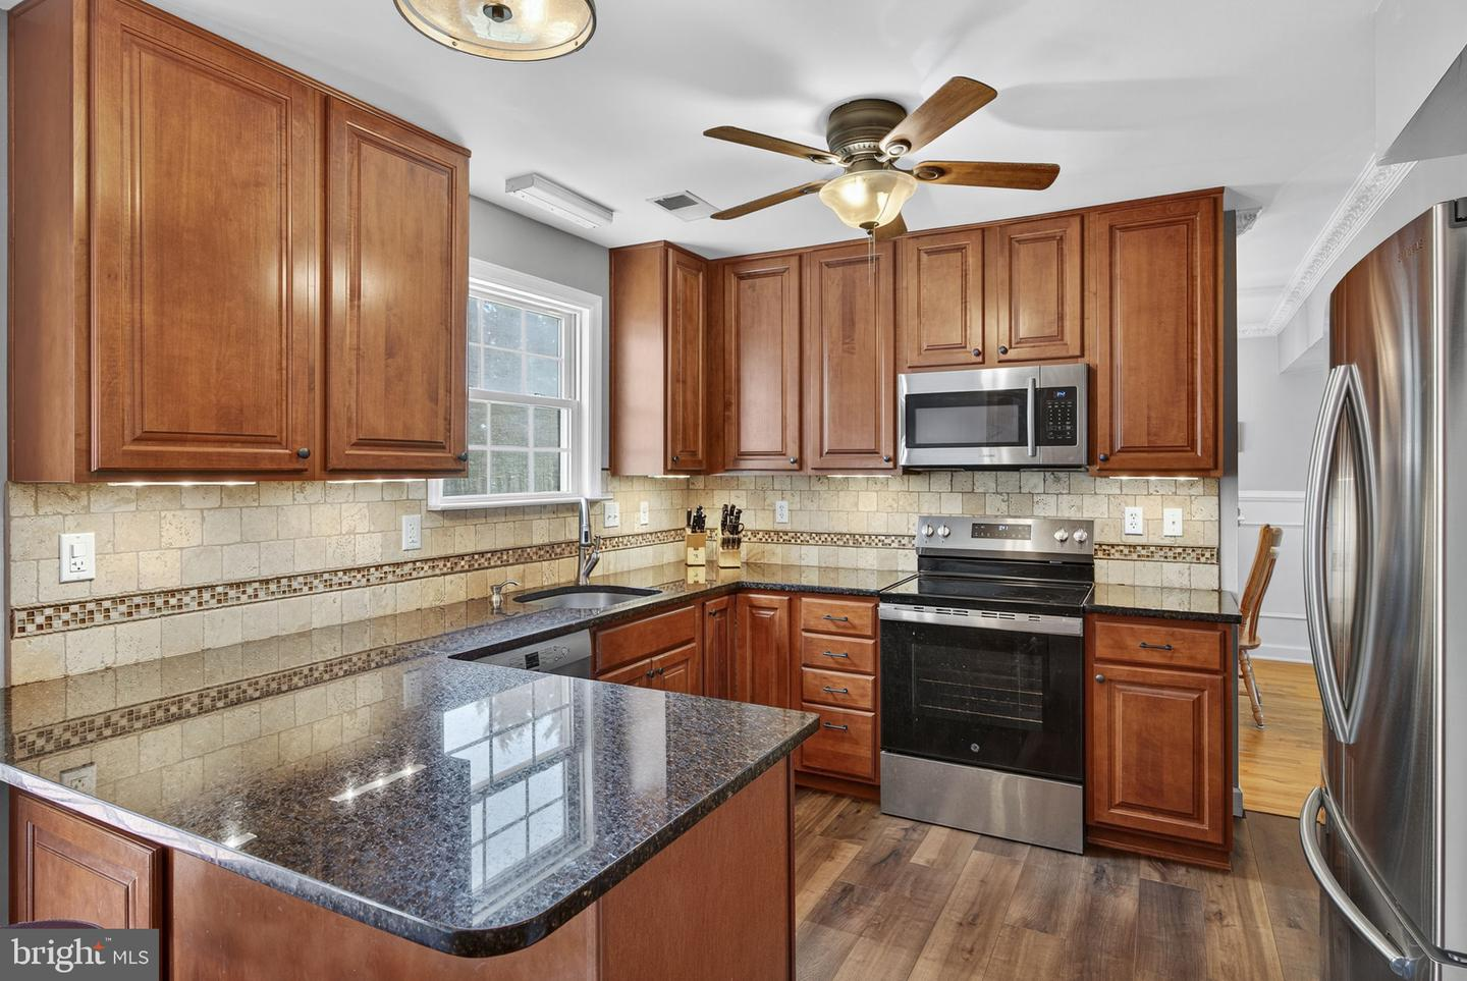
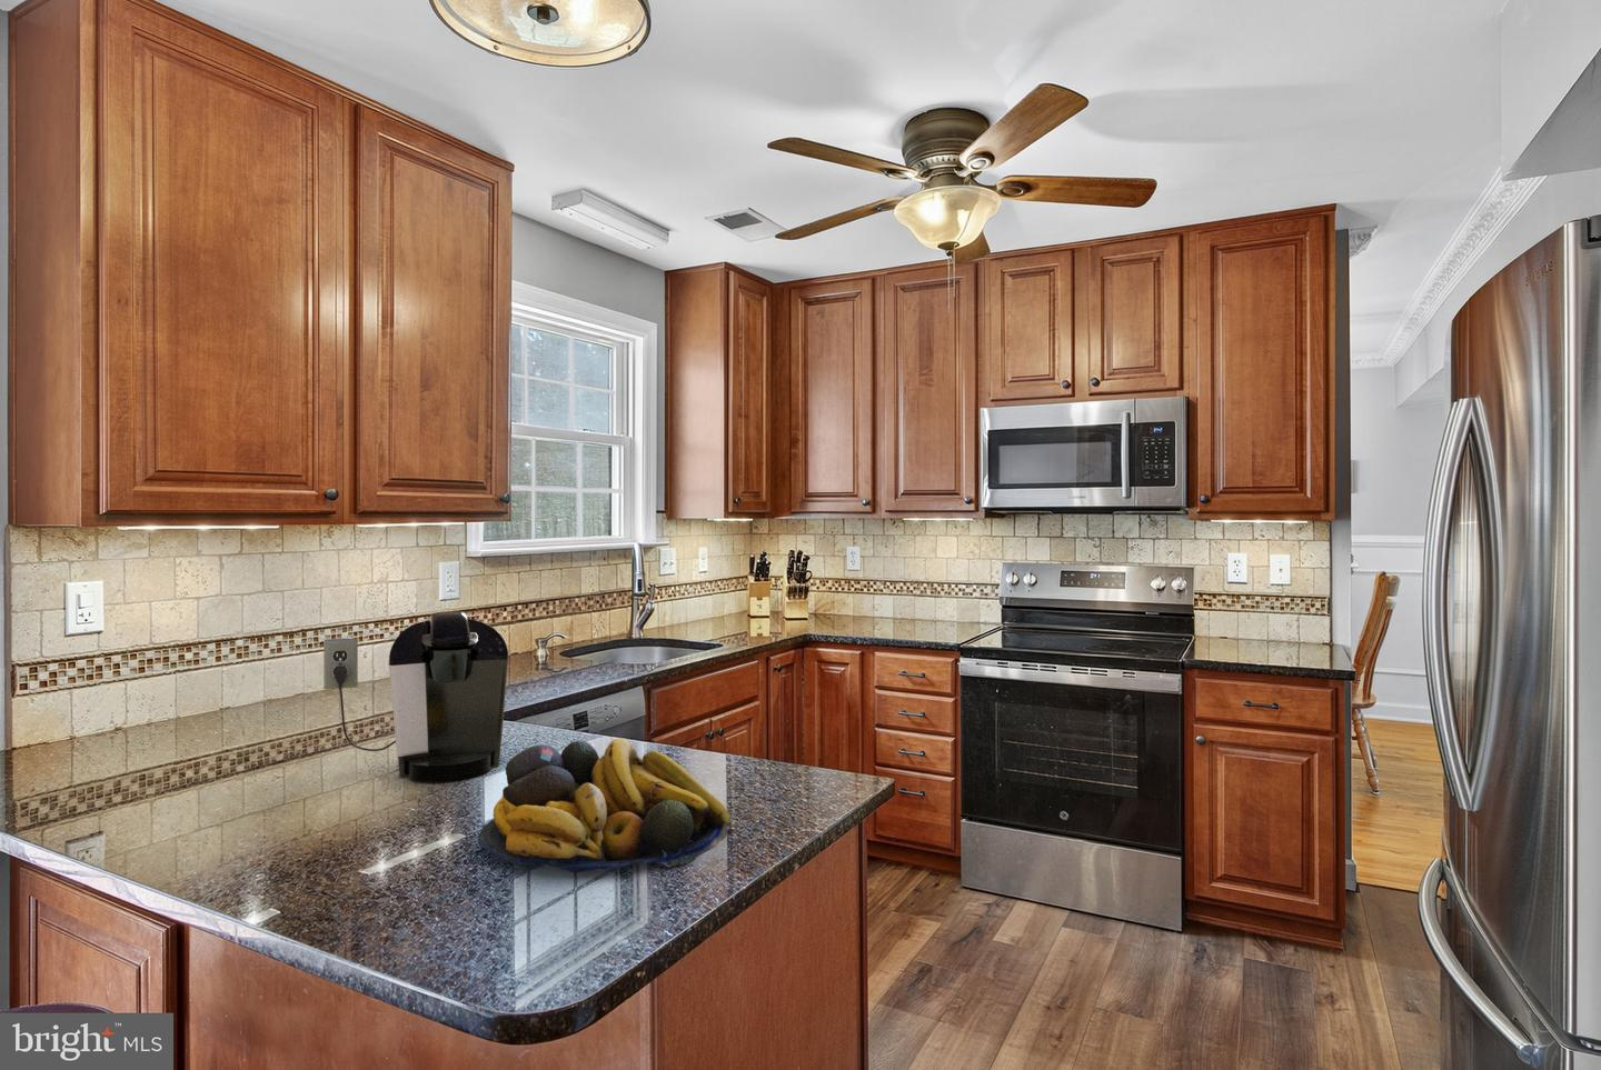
+ coffee maker (416, 691)
+ fruit bowl (605, 788)
